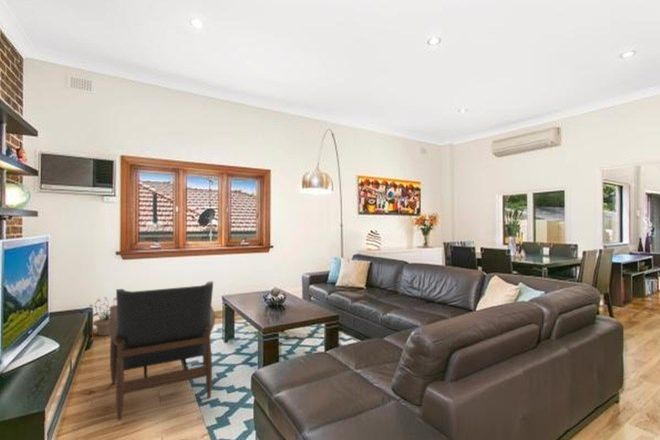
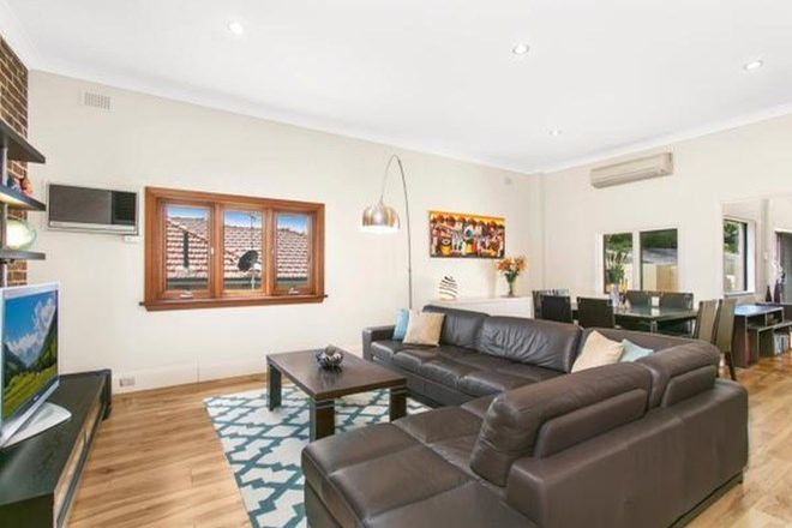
- armchair (164, 334)
- potted plant (105, 315)
